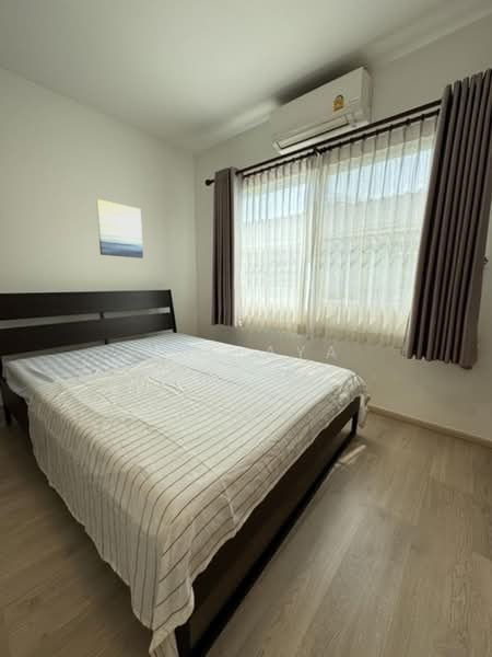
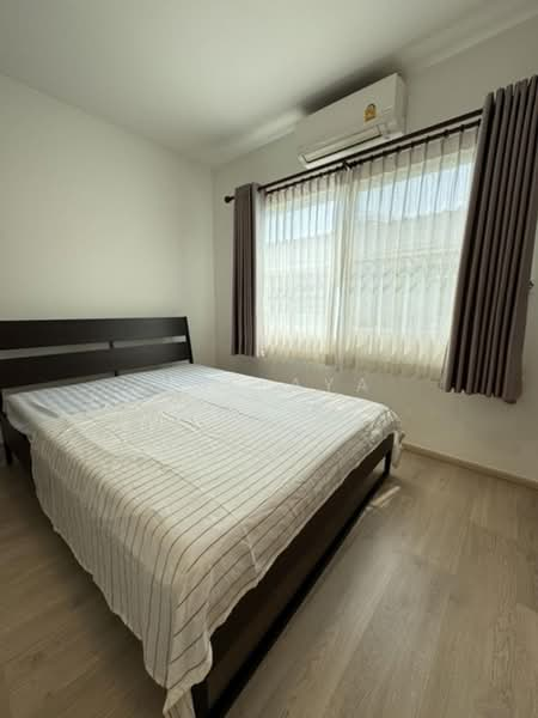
- wall art (120, 230)
